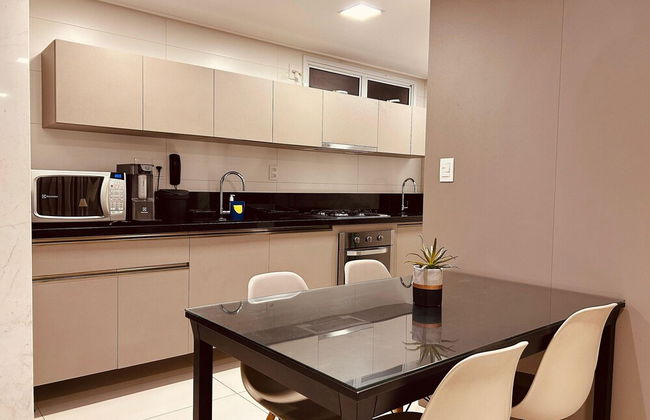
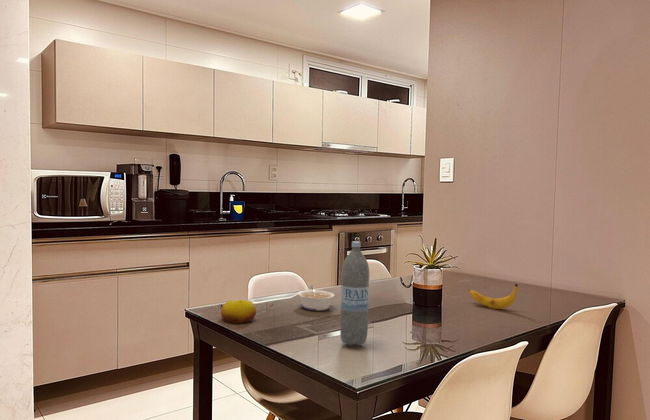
+ water bottle (354, 293)
+ fruit (238, 308)
+ legume (314, 299)
+ banana (492, 298)
